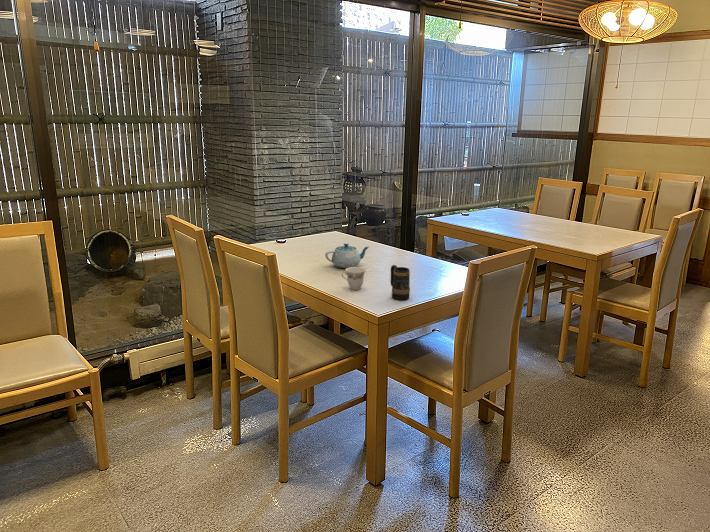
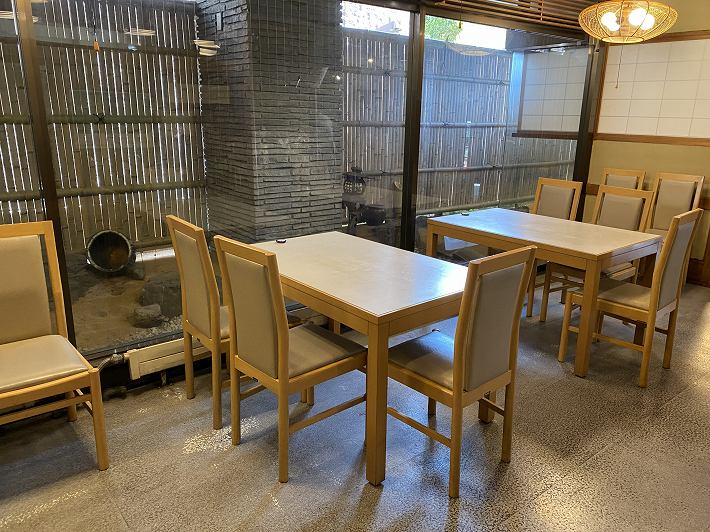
- teacup (353, 278)
- chinaware (347, 254)
- mug (399, 281)
